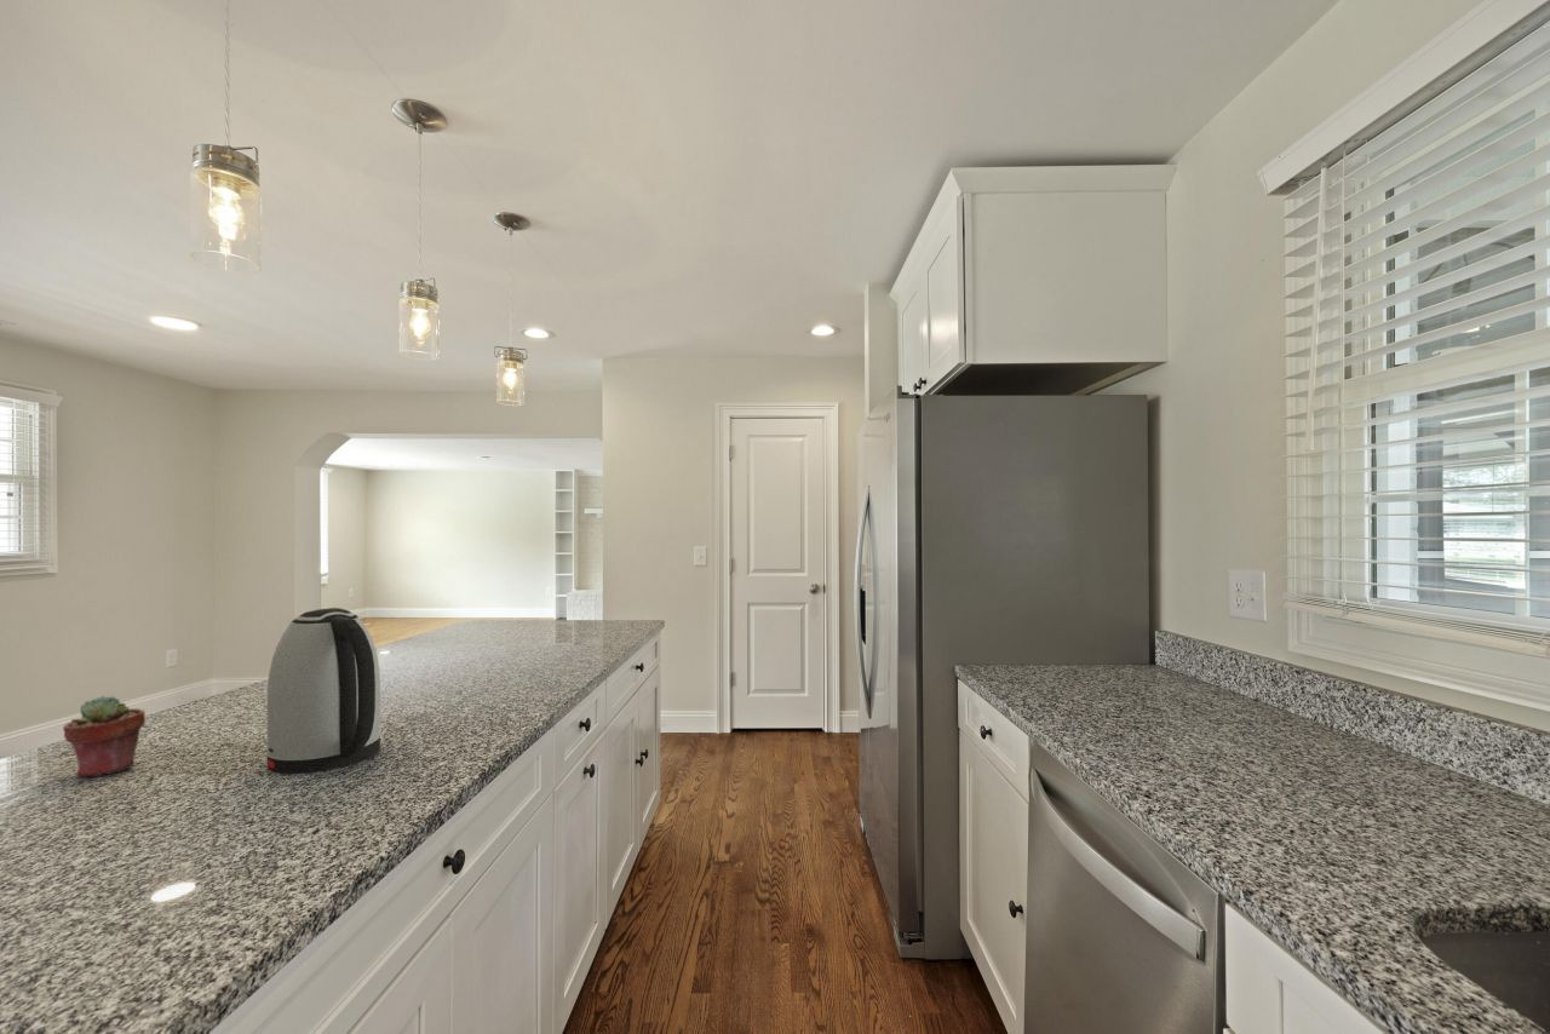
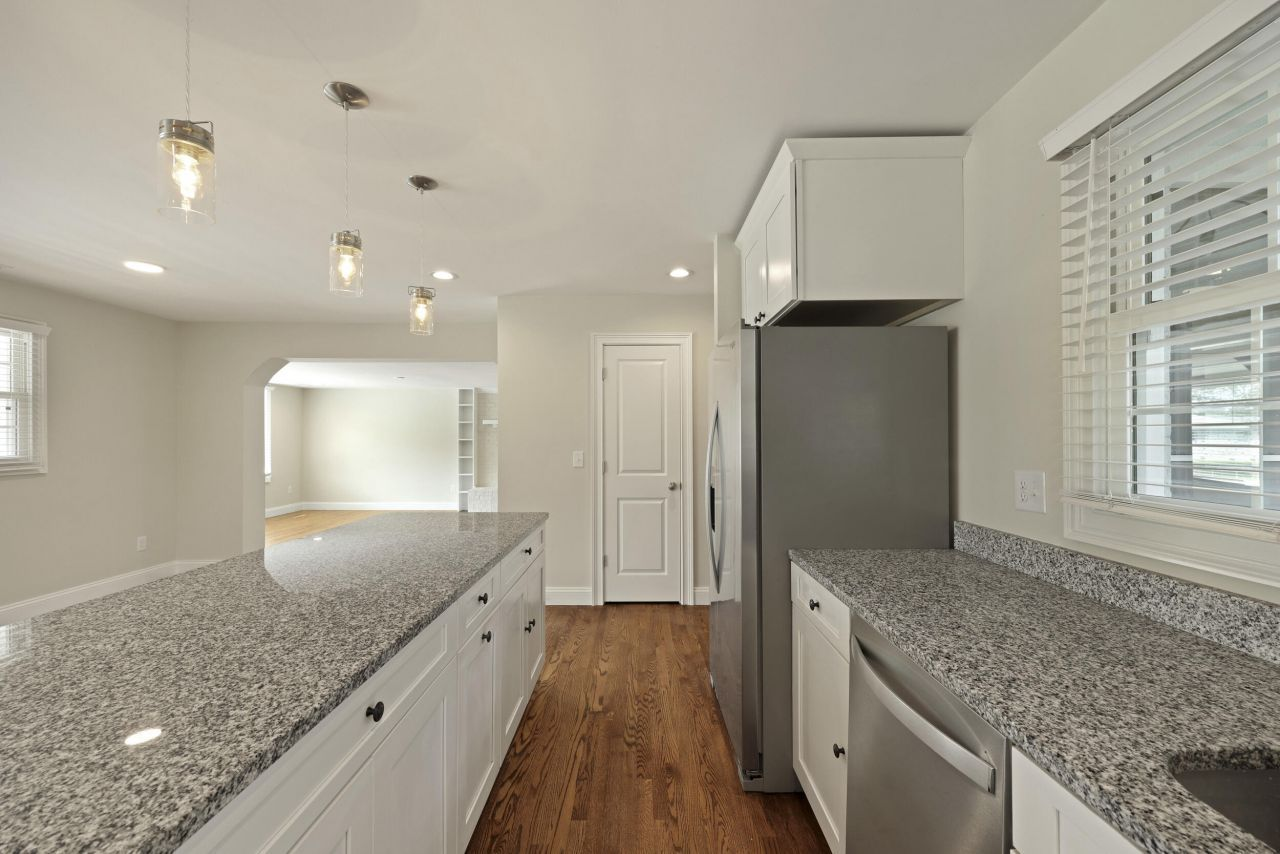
- potted succulent (105, 733)
- kettle (334, 684)
